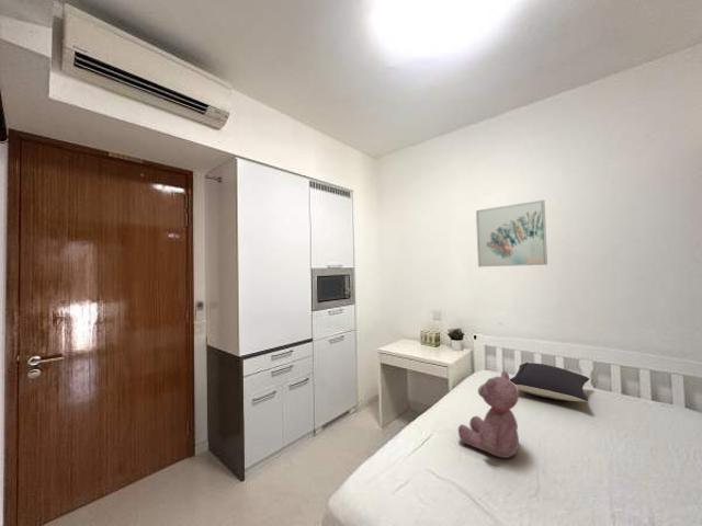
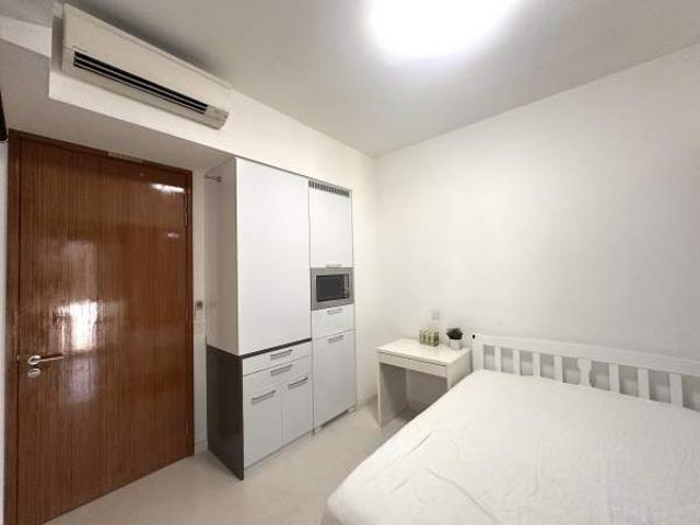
- pillow (547, 380)
- teddy bear (489, 409)
- wall art (509, 236)
